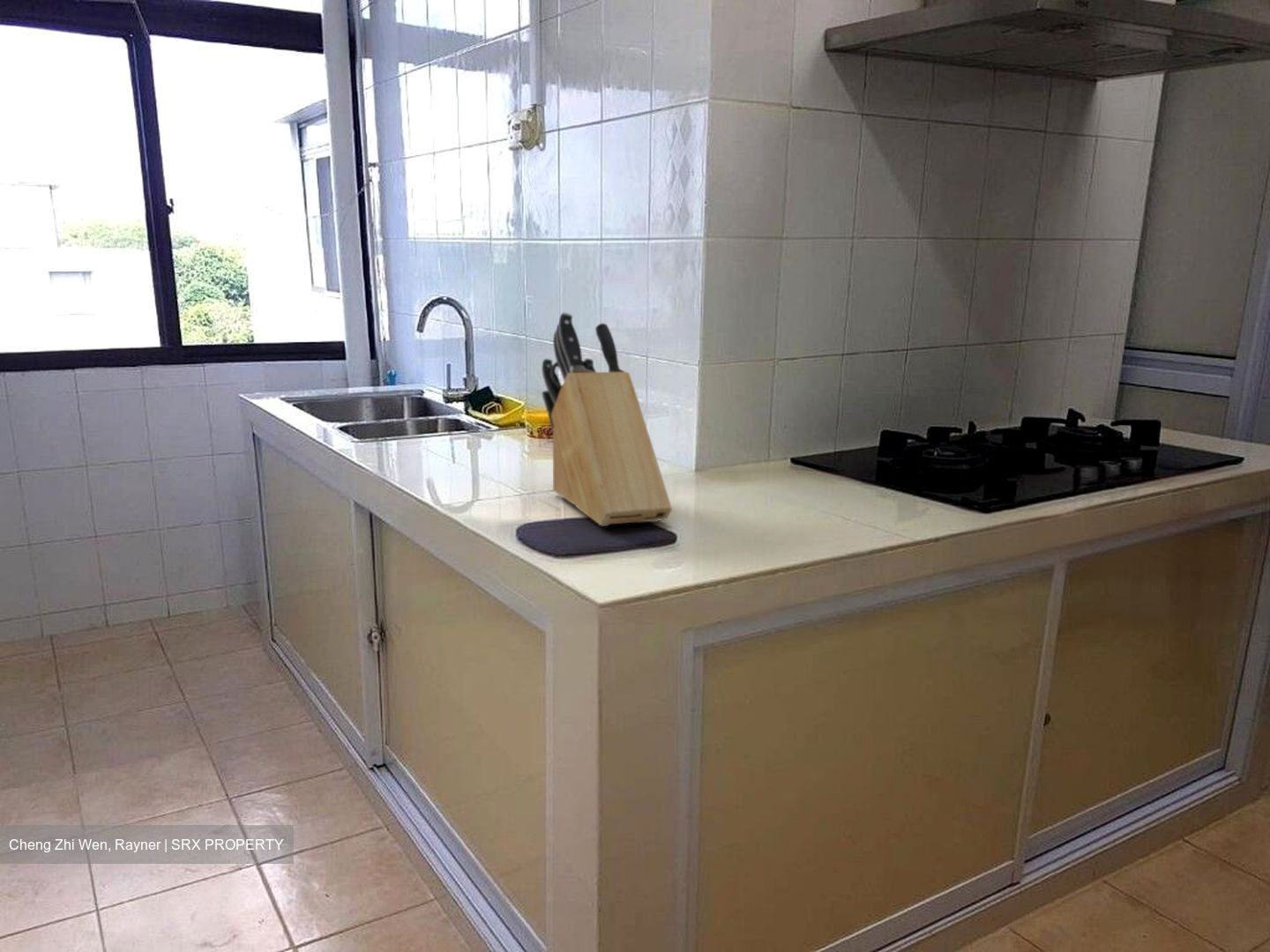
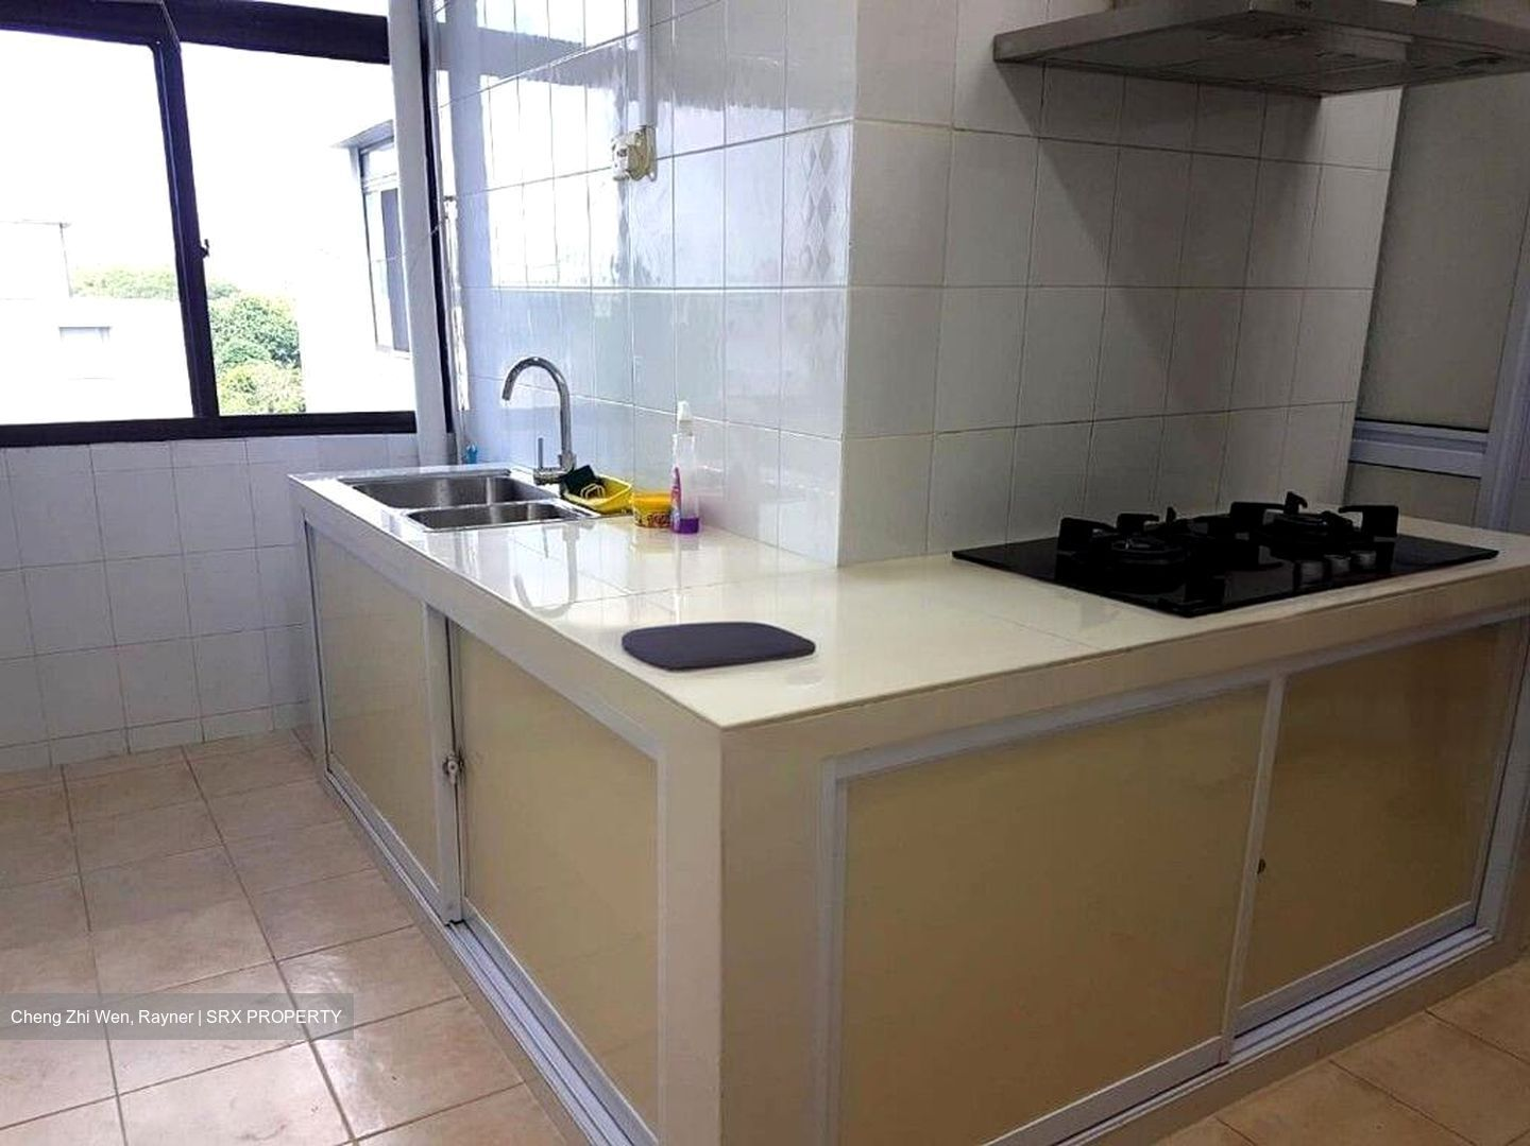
- knife block (600, 411)
